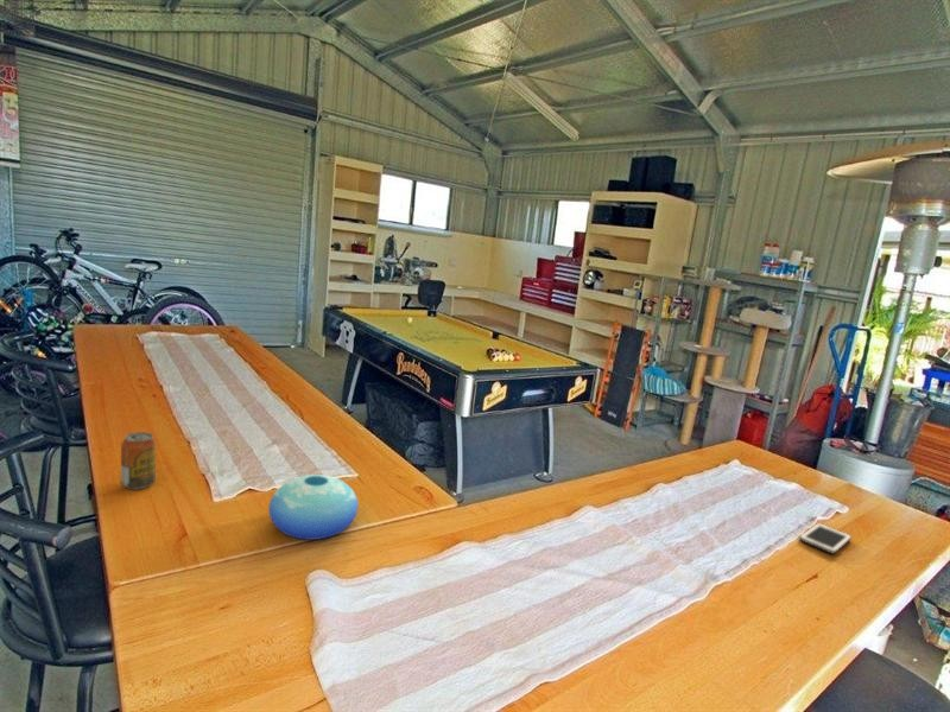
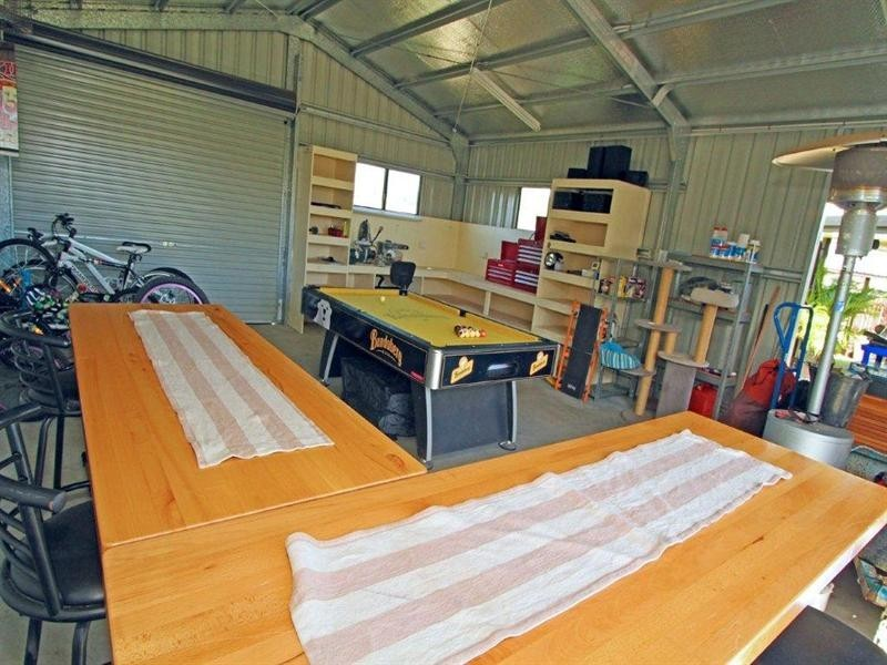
- beverage can (138, 460)
- bowl (315, 501)
- cell phone (825, 538)
